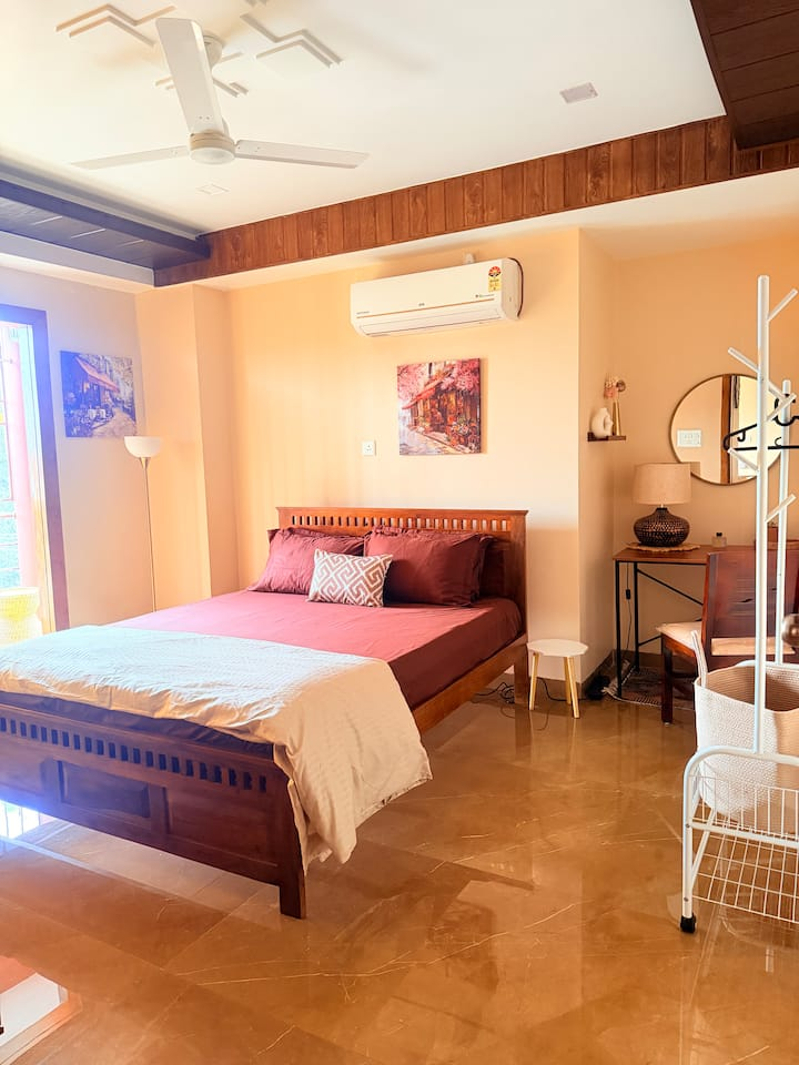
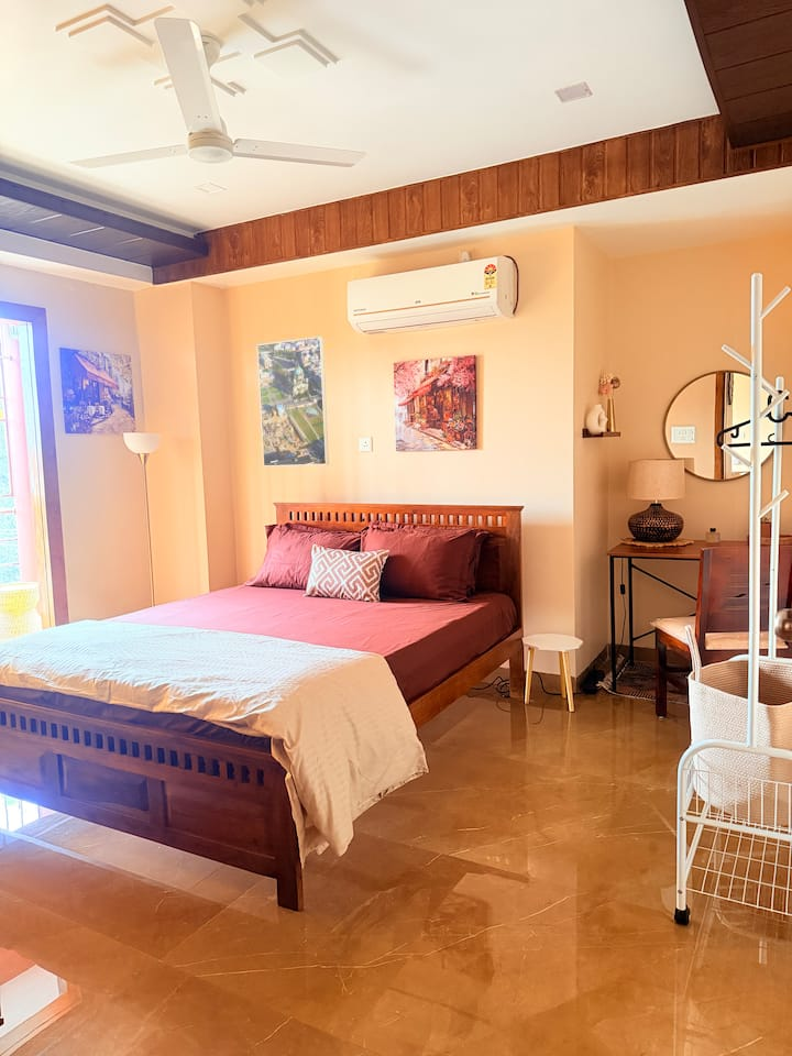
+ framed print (292, 404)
